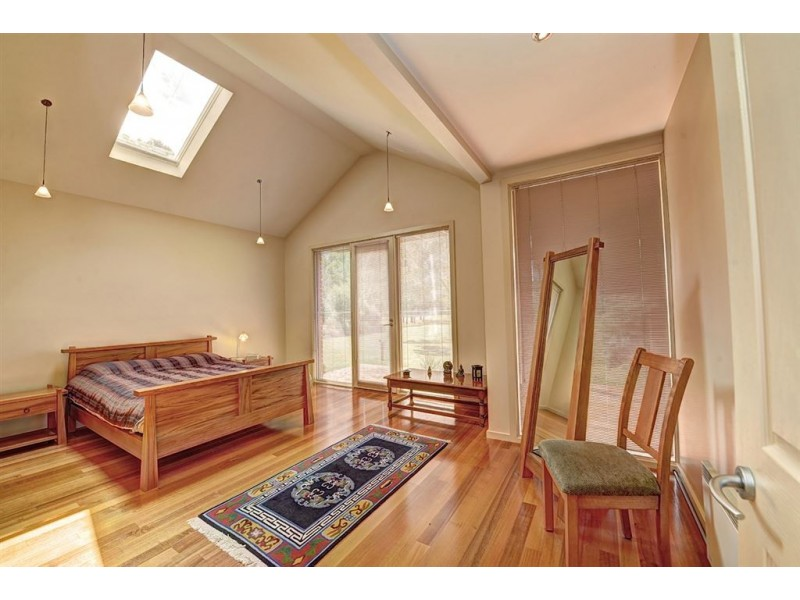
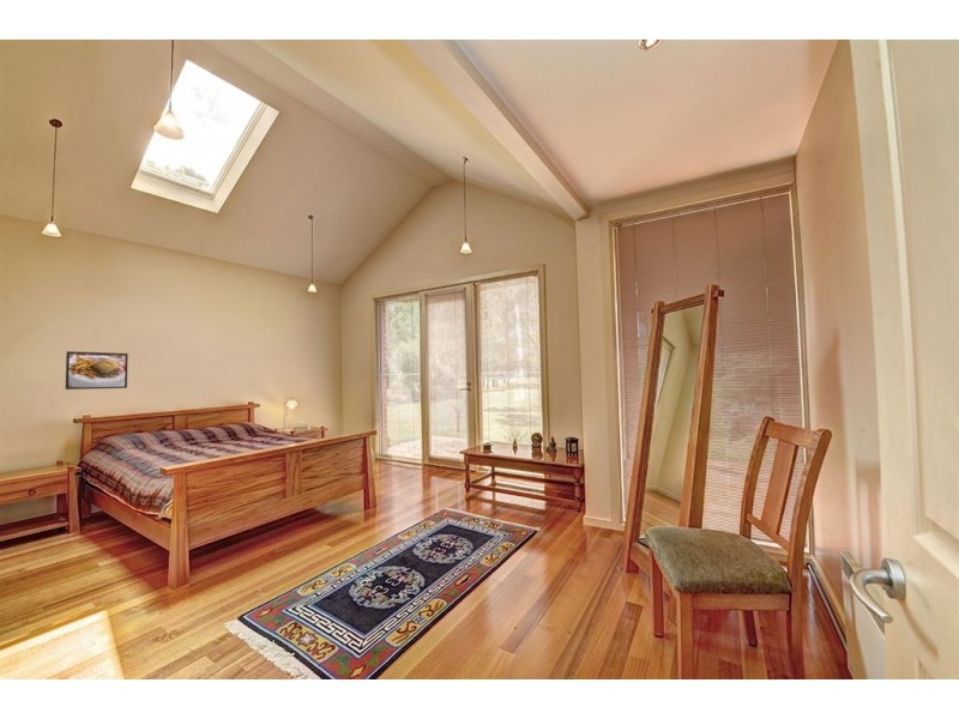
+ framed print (97, 370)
